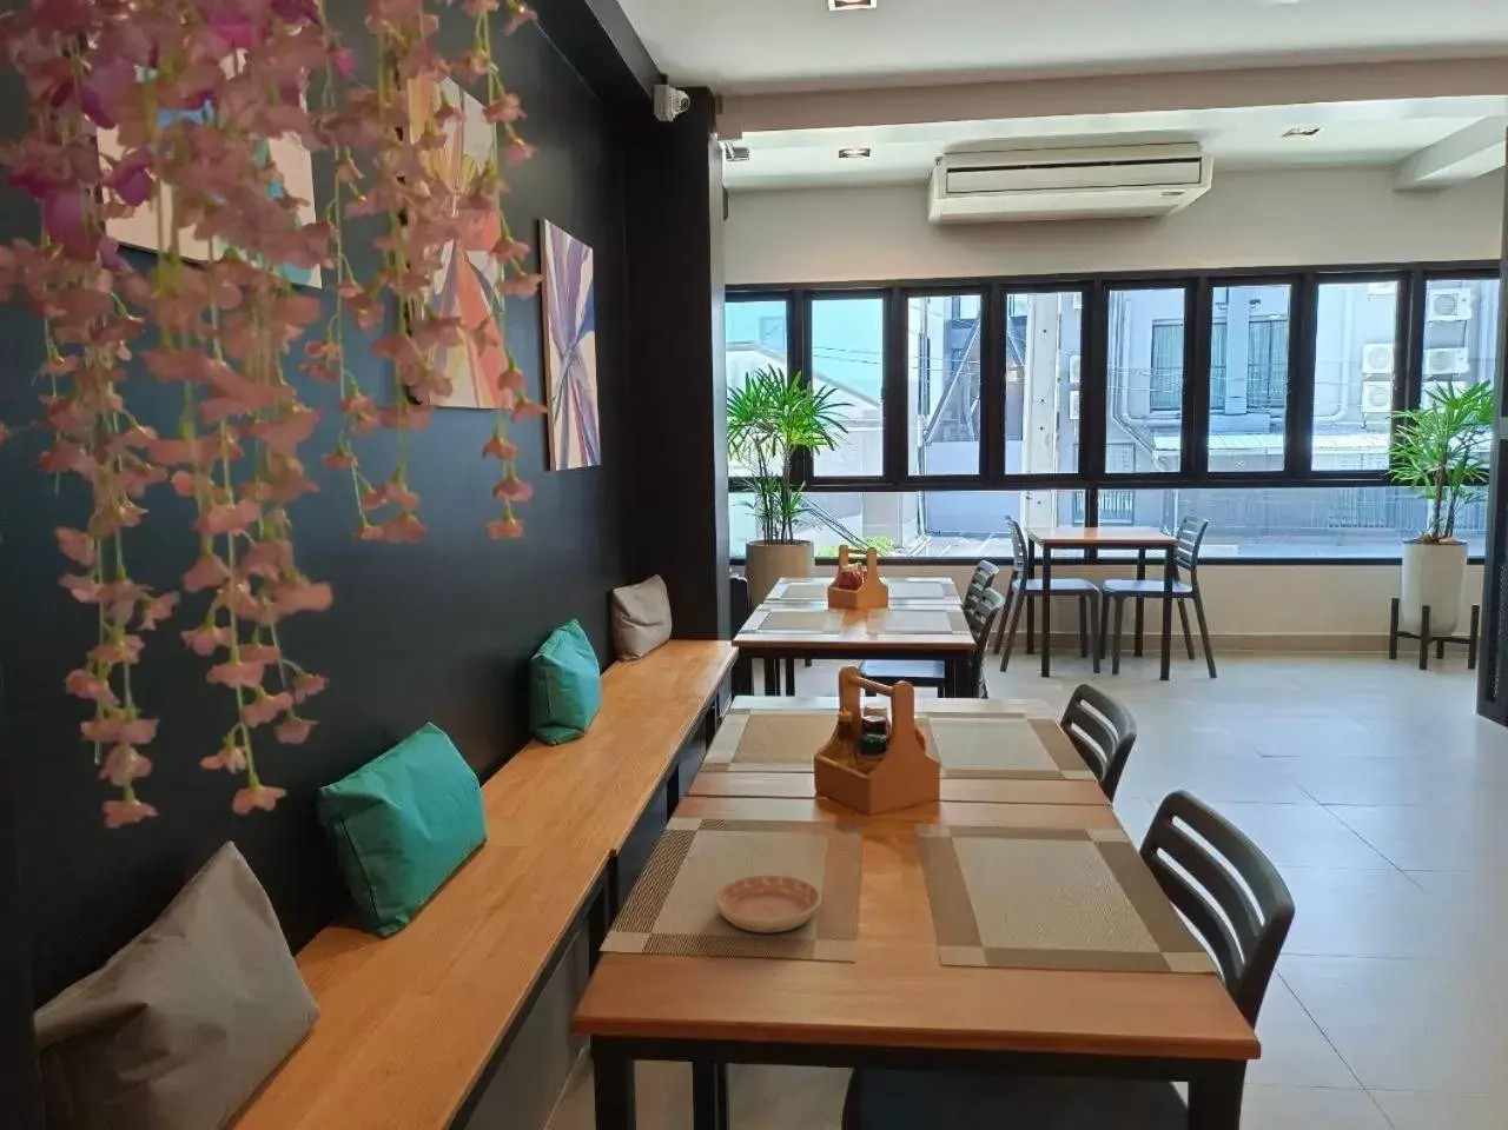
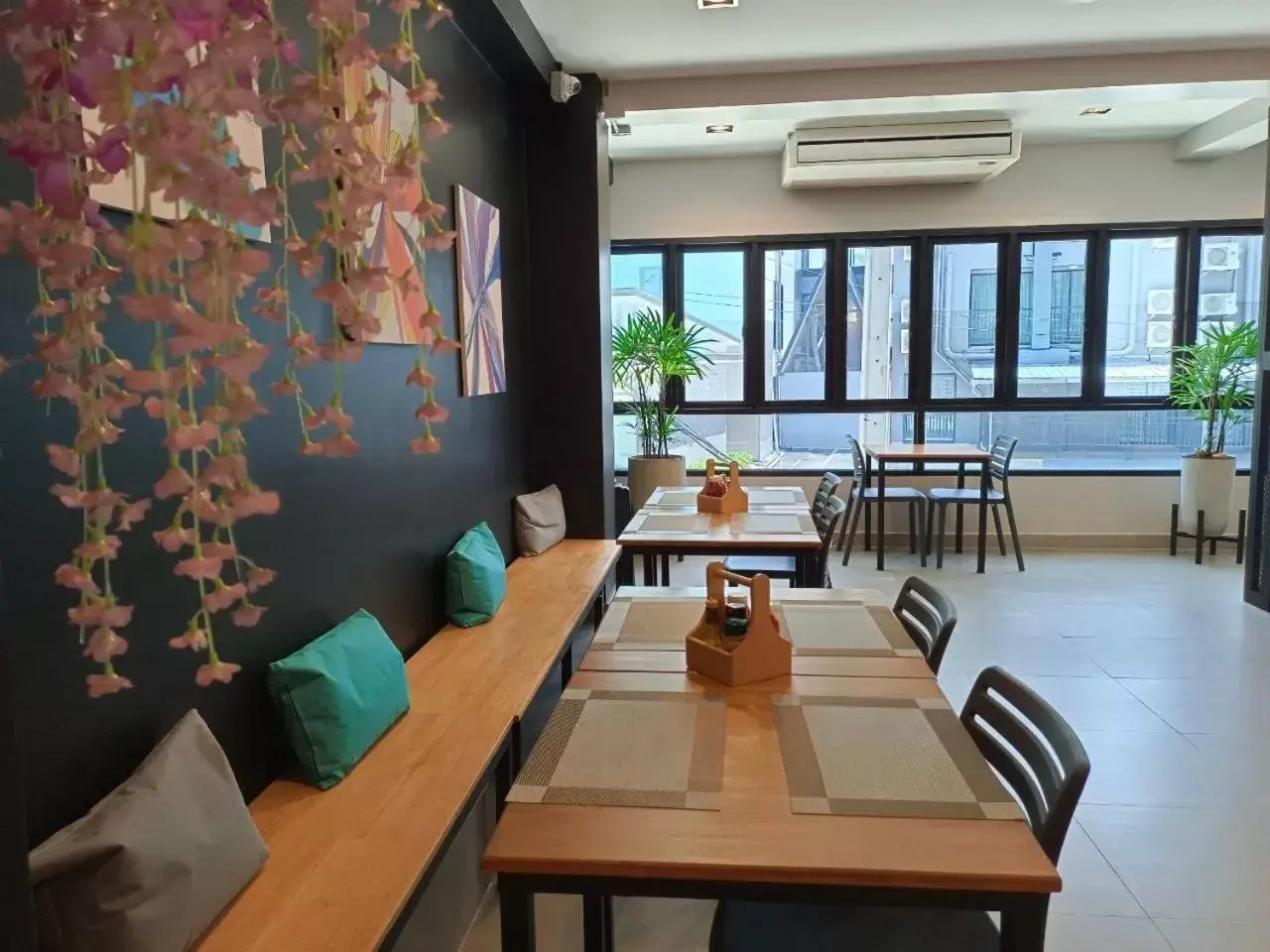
- saucer (768, 904)
